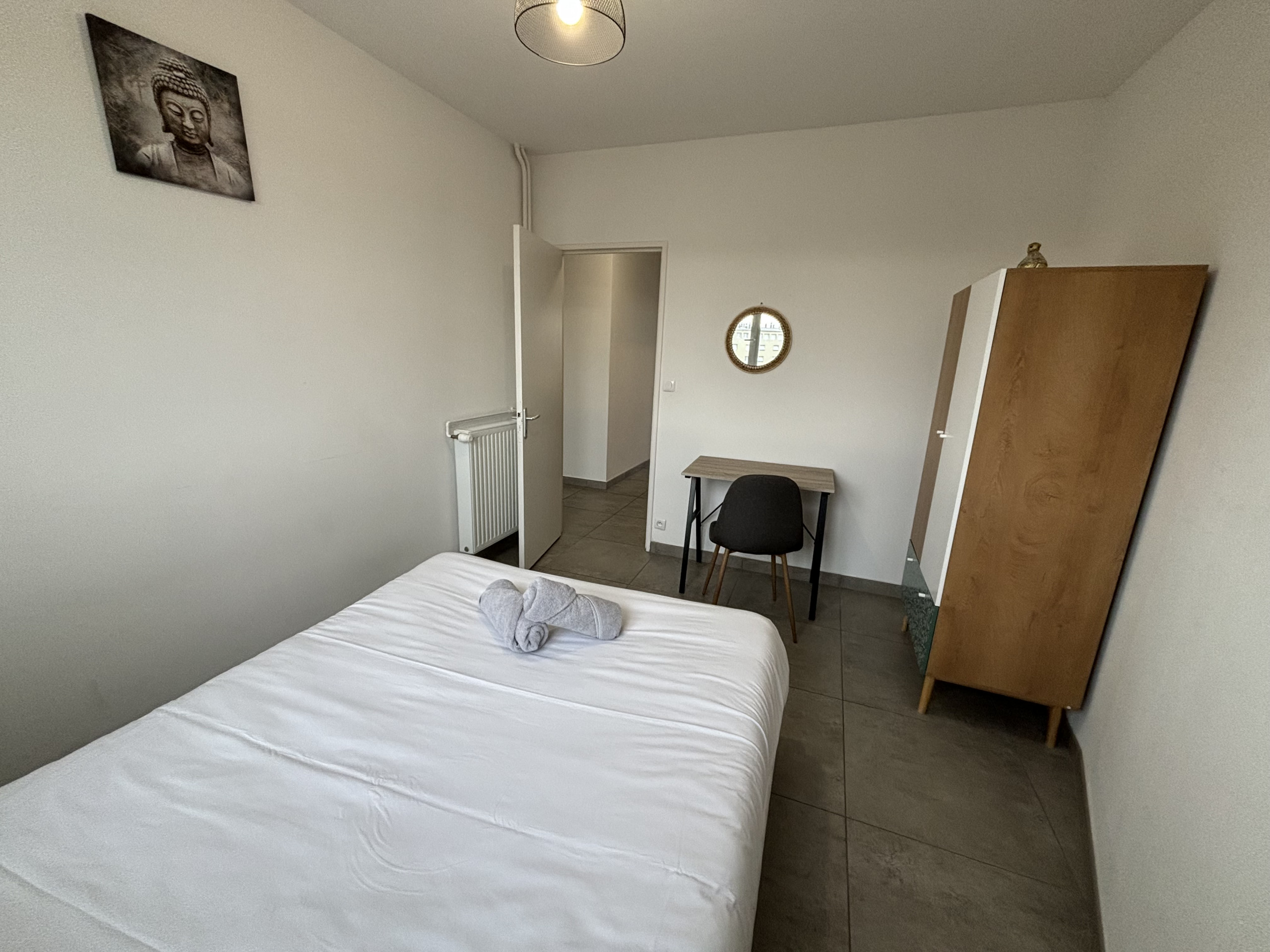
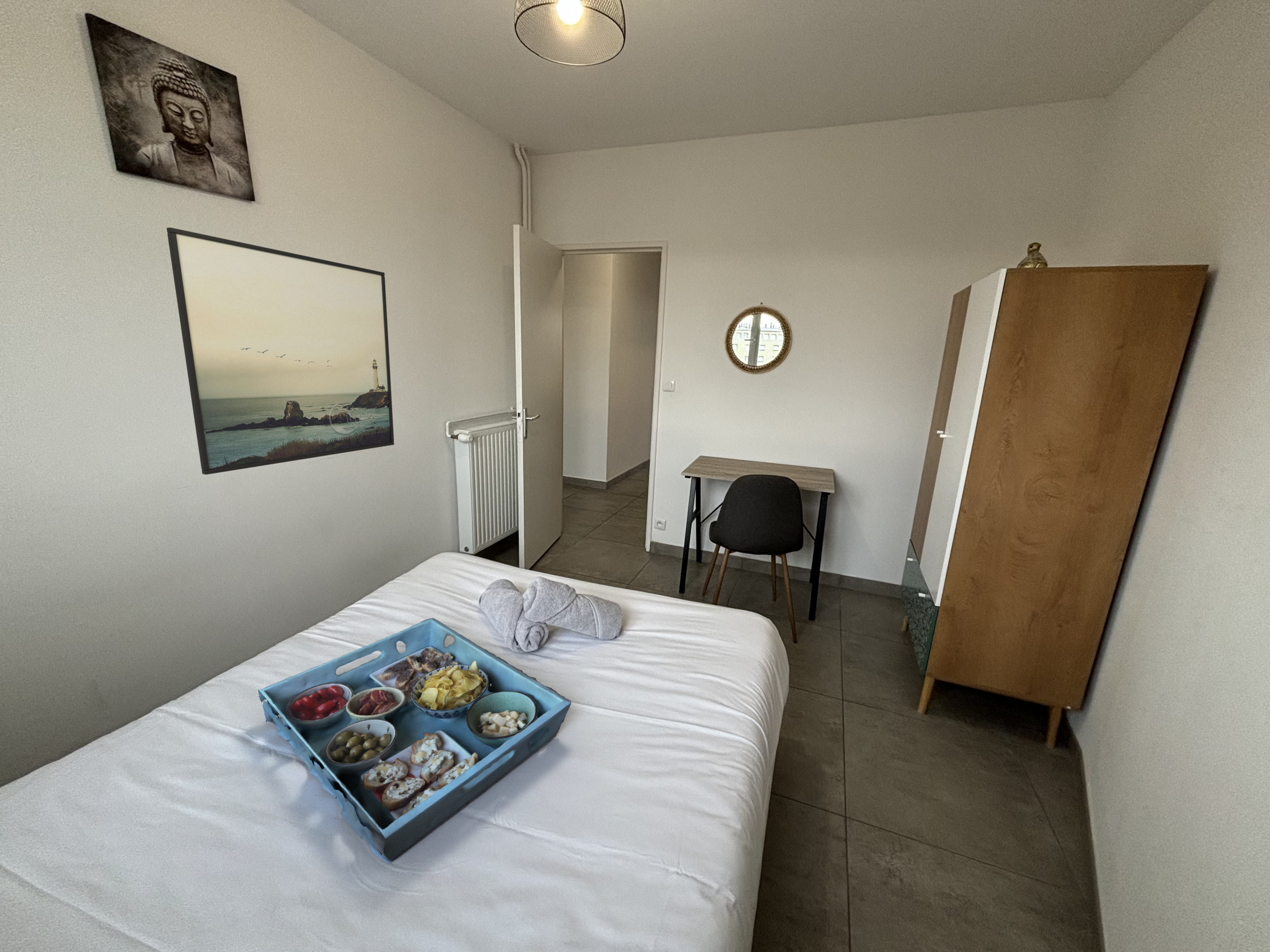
+ serving tray (417, 709)
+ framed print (305, 360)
